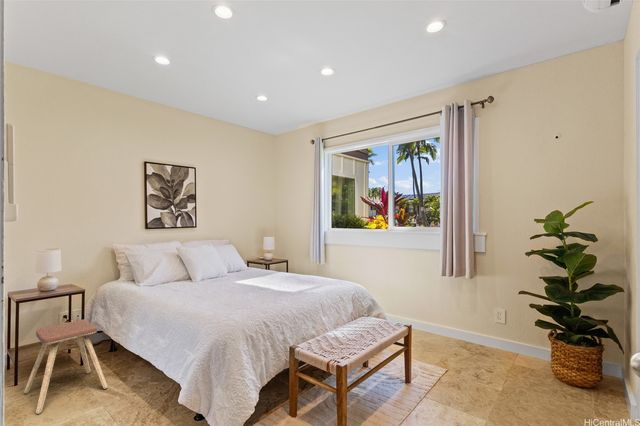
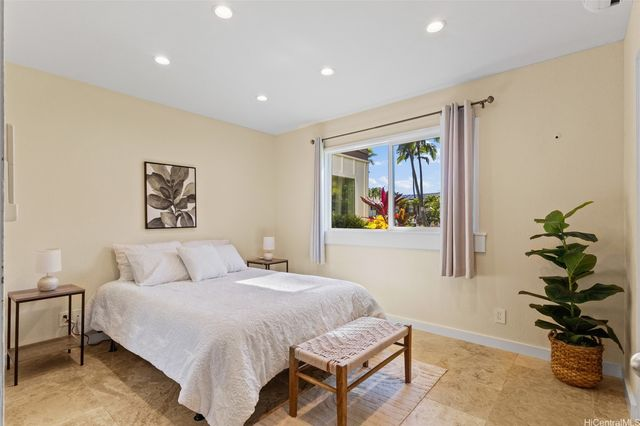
- music stool (55, 356)
